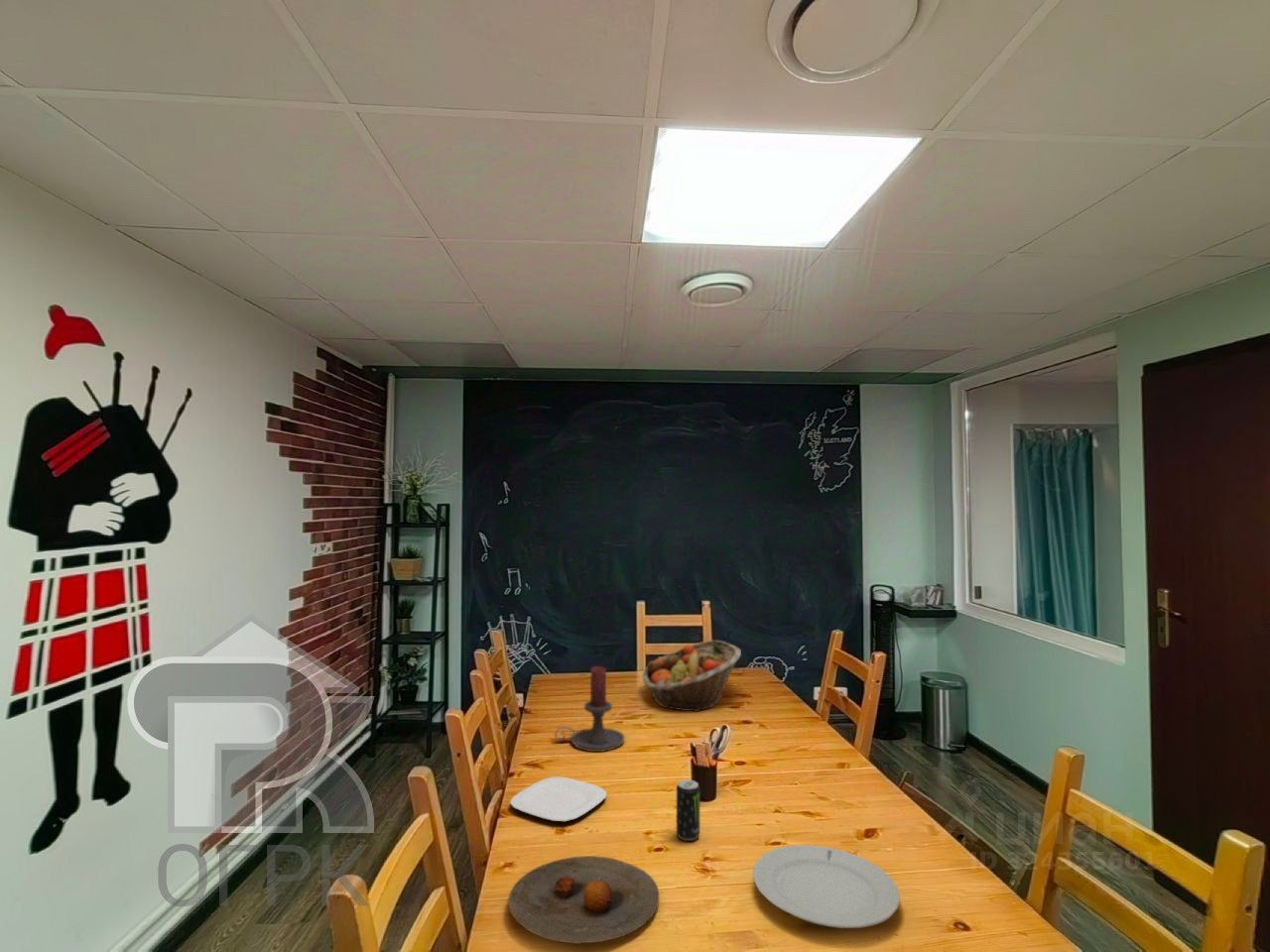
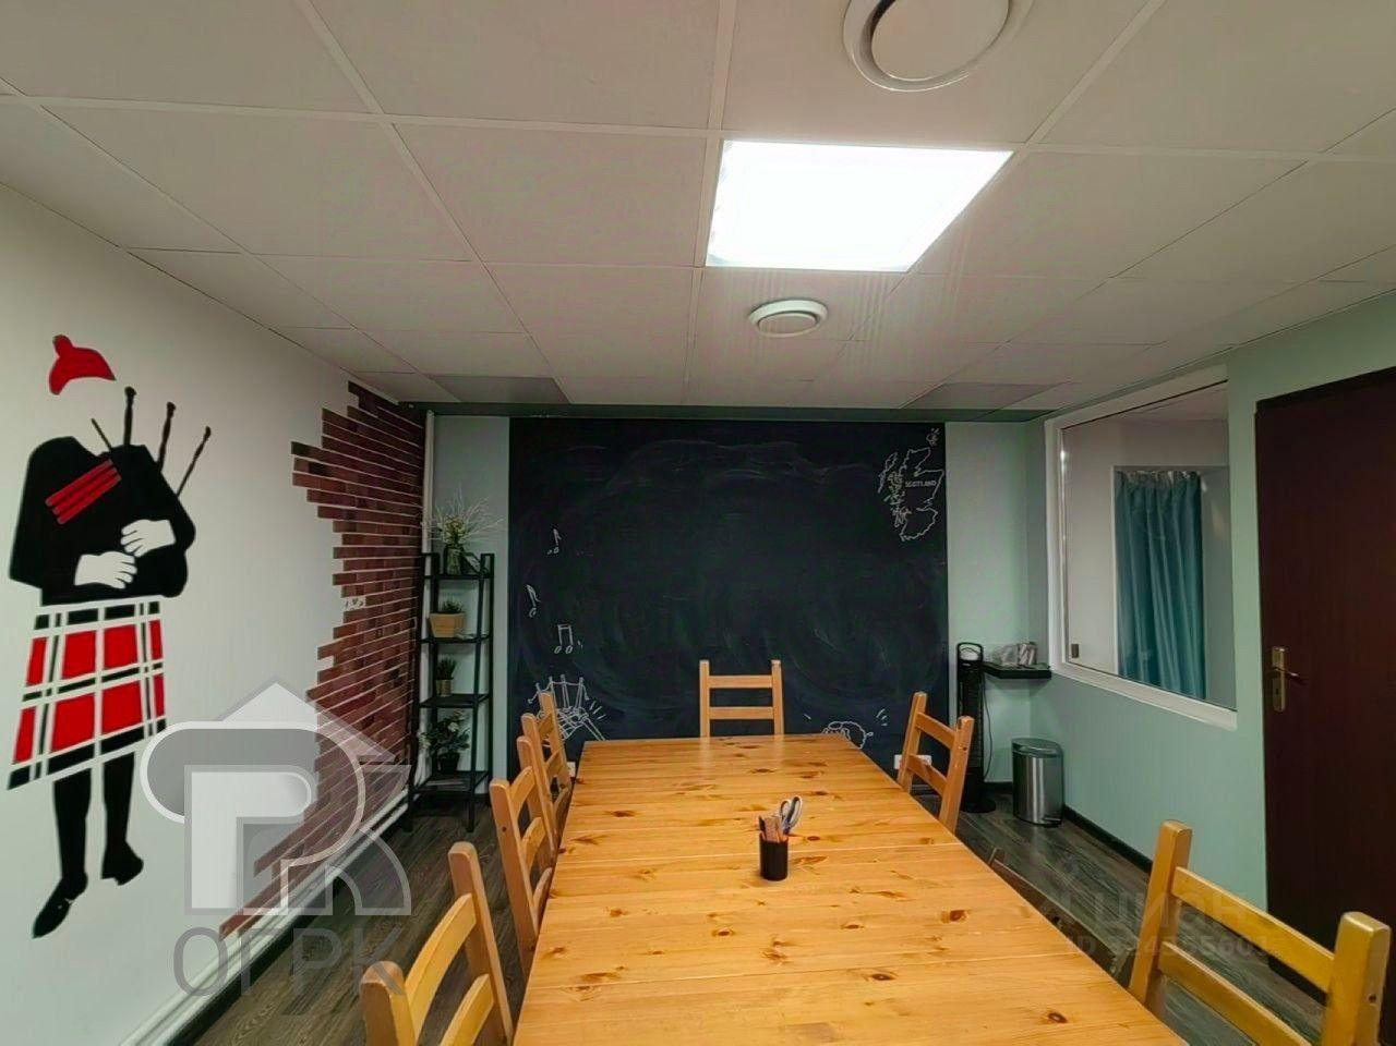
- beverage can (688, 809)
- plate (559, 799)
- fruit basket (691, 672)
- chinaware (824, 887)
- plate (584, 888)
- candle holder (589, 705)
